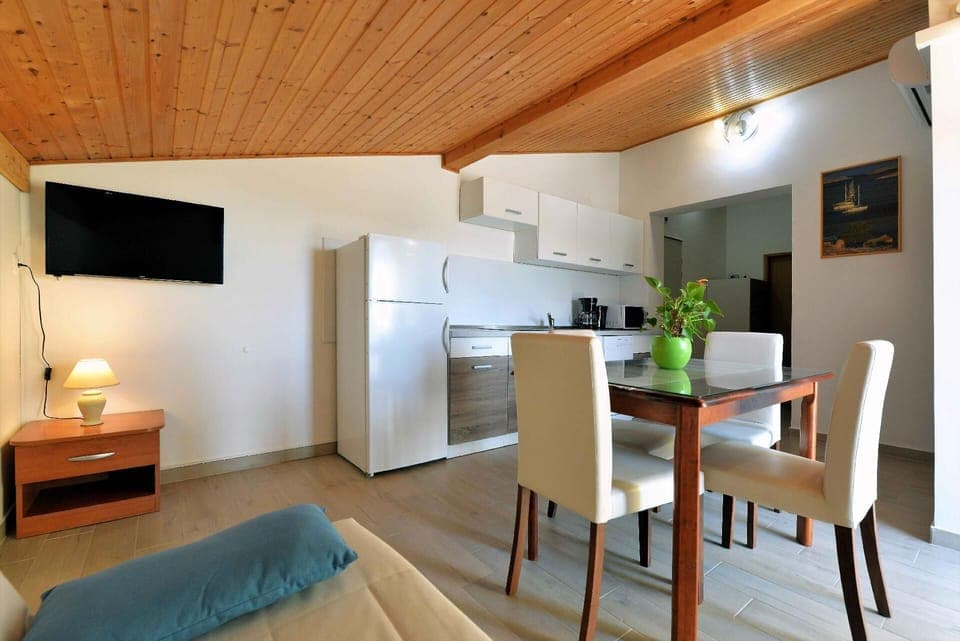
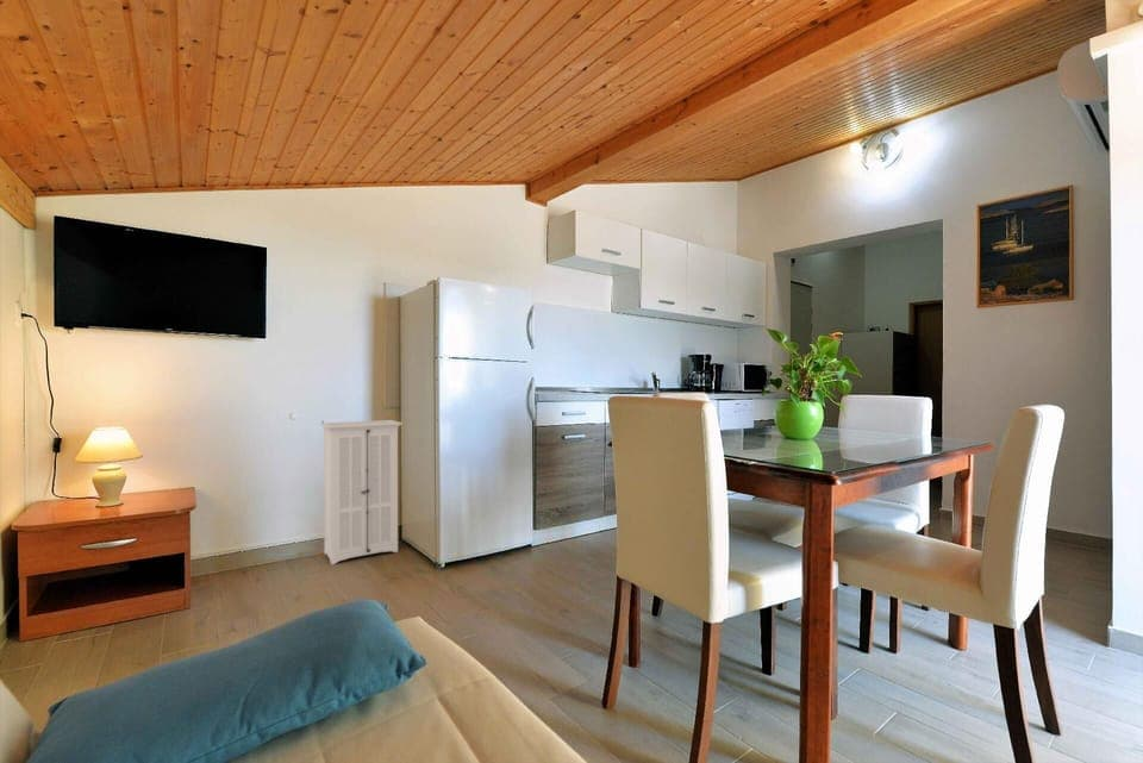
+ storage cabinet (361, 487)
